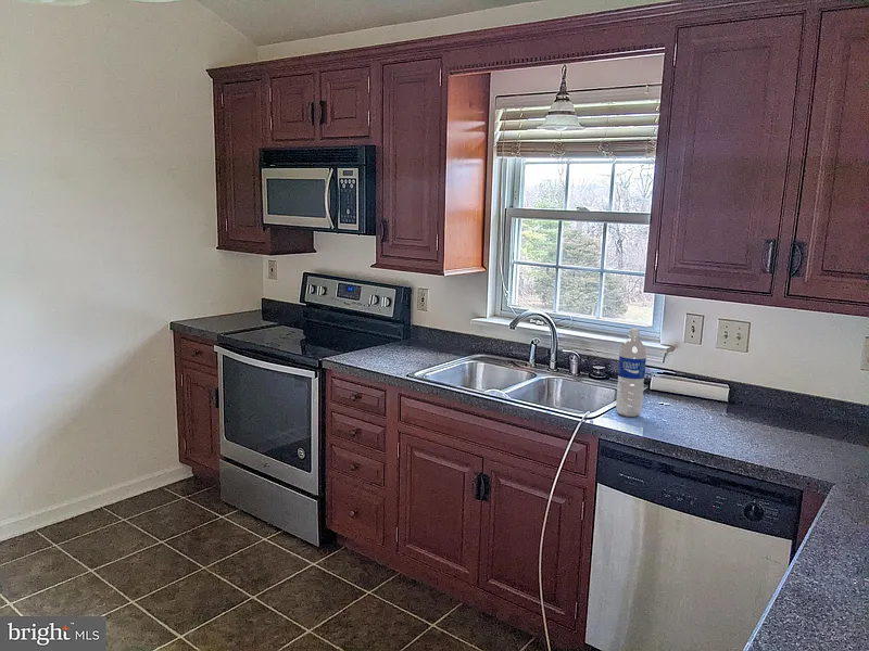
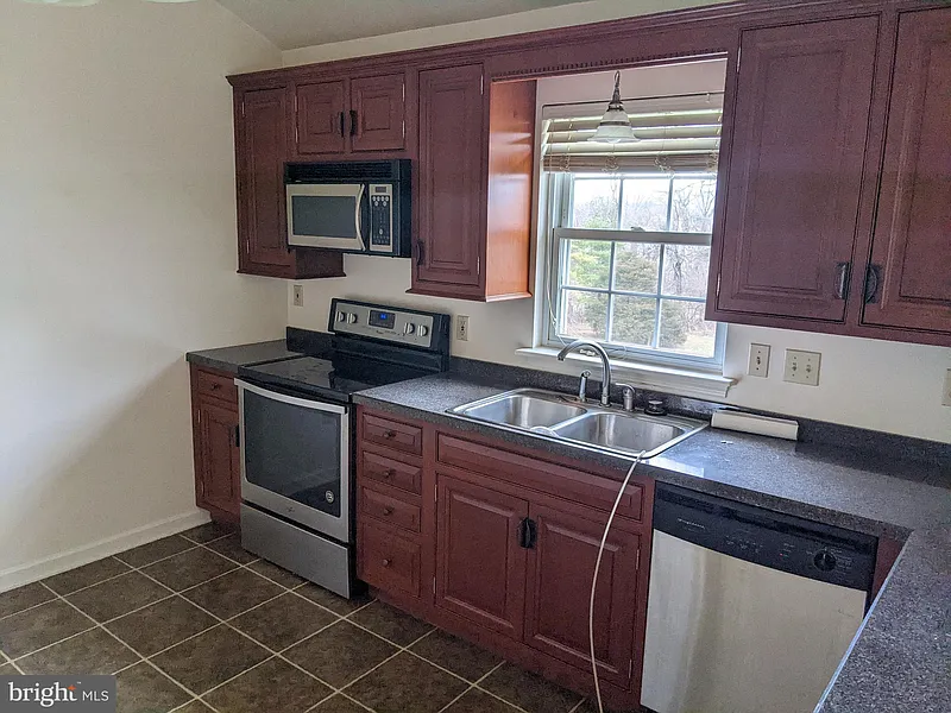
- water bottle (631, 371)
